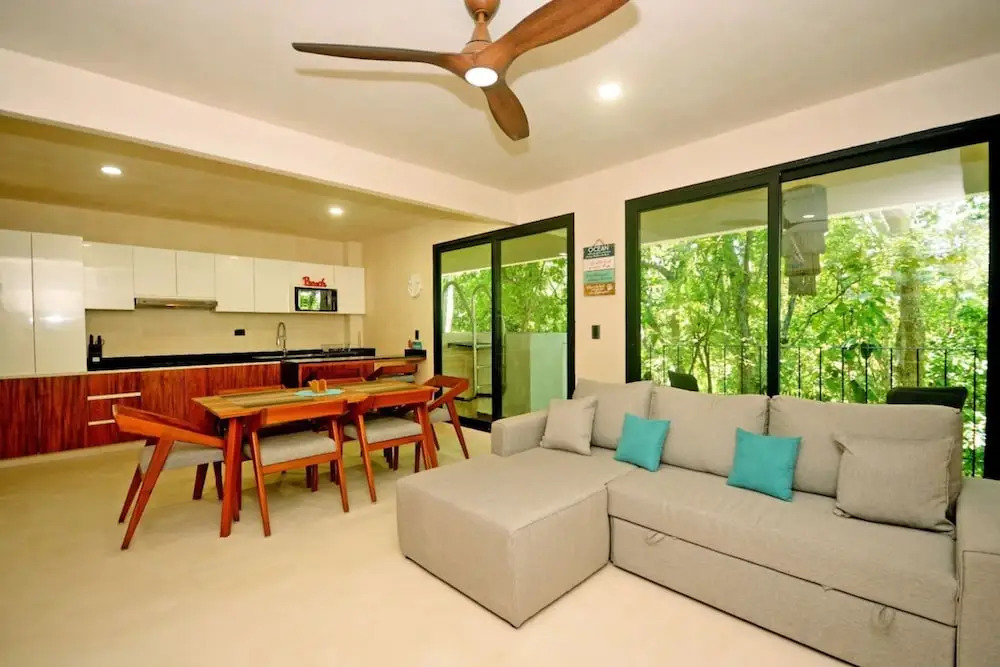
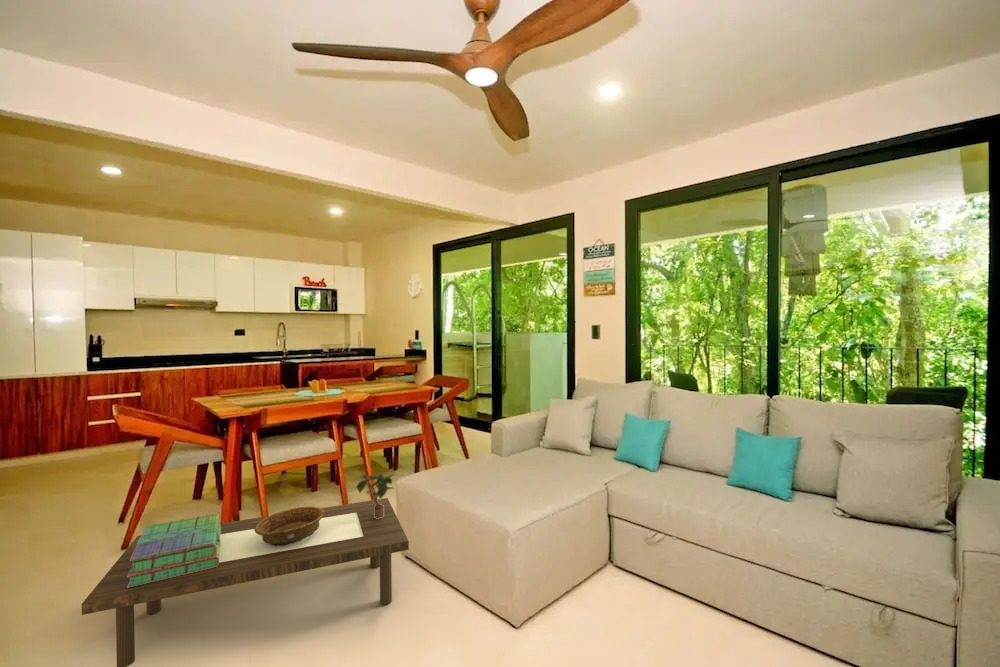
+ potted plant (376, 496)
+ decorative bowl (290, 526)
+ stack of books (179, 544)
+ coffee table (271, 572)
